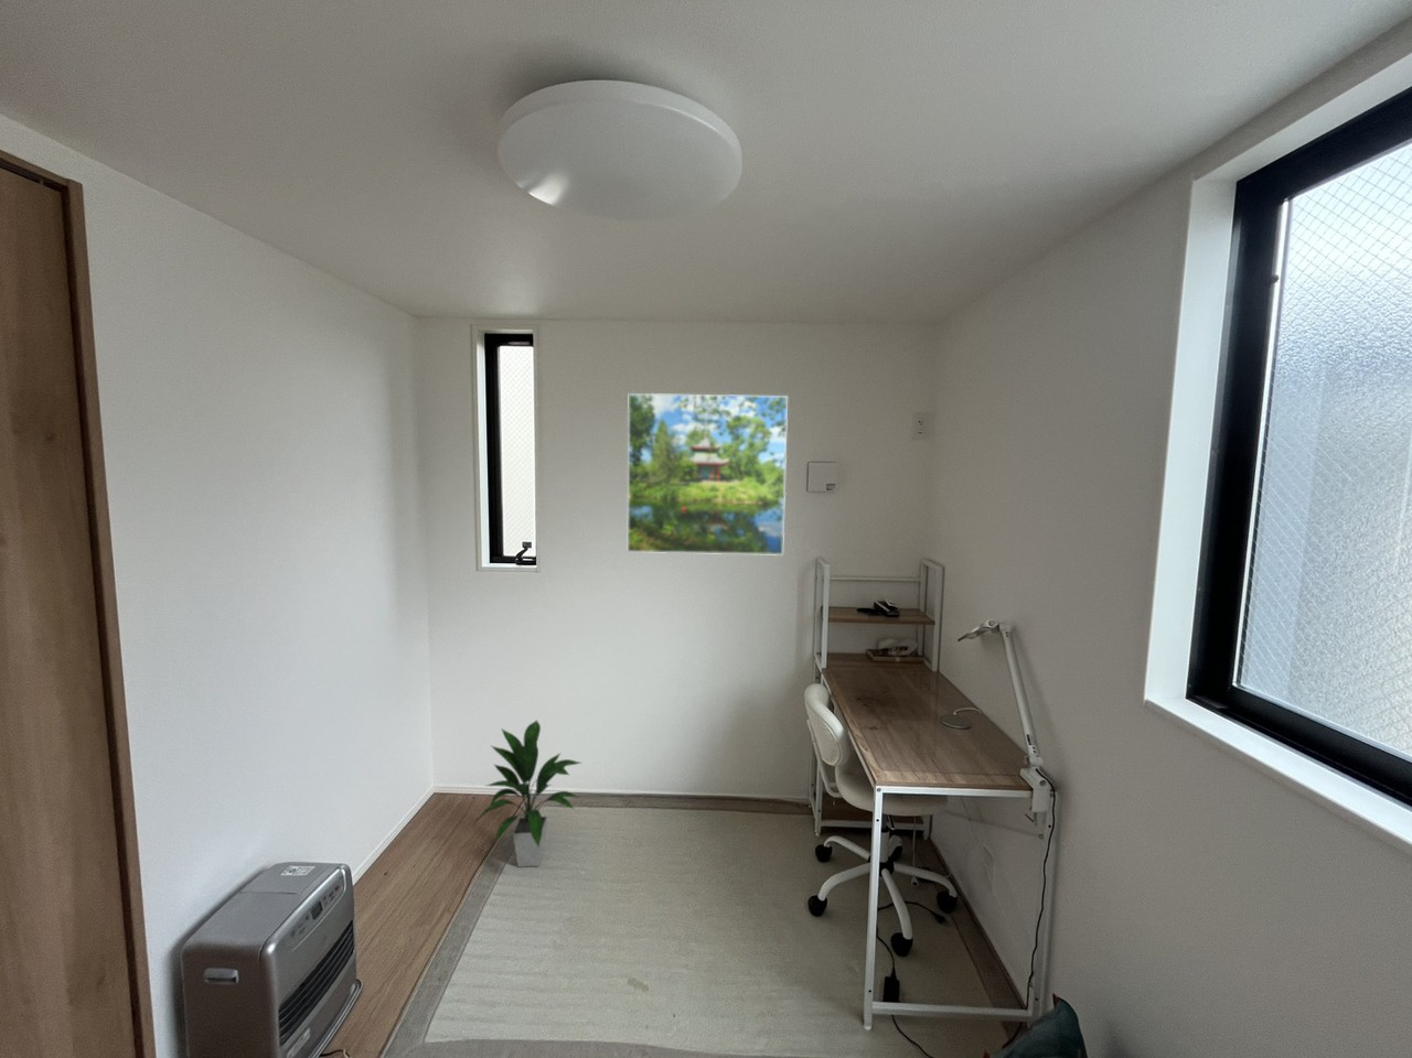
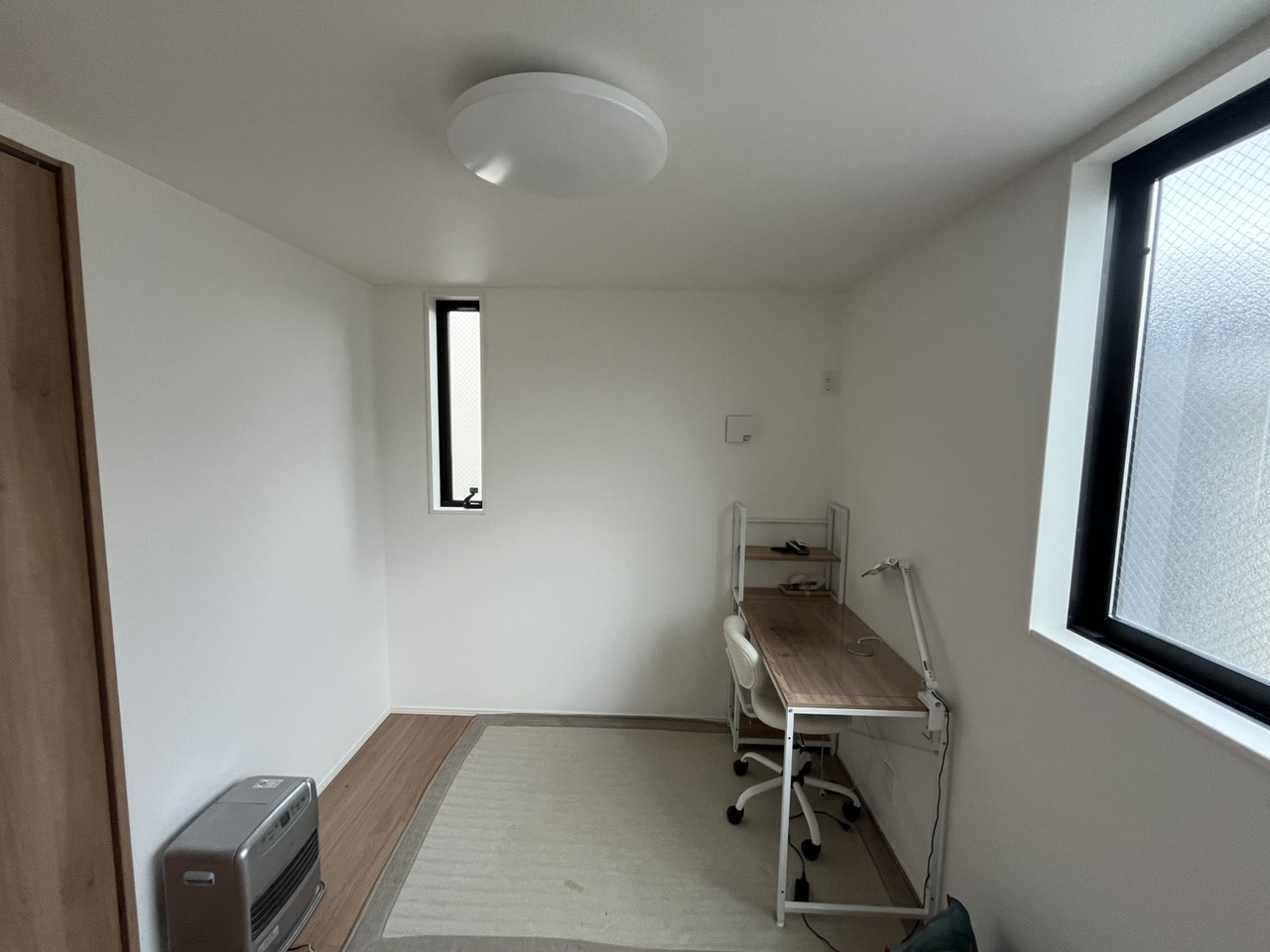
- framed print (706, 475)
- indoor plant (526, 792)
